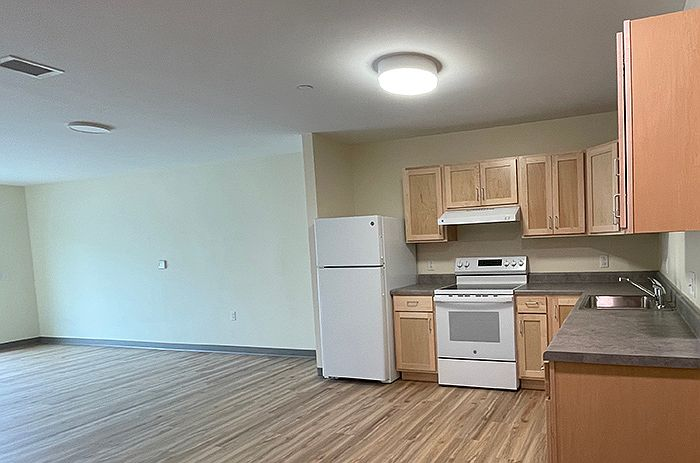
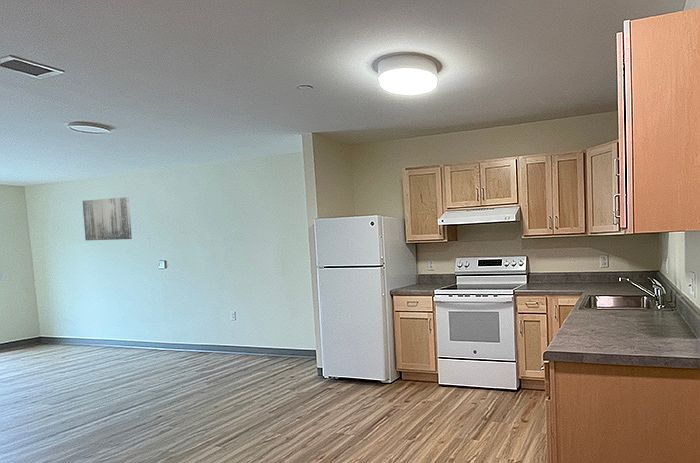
+ wall art (106, 219)
